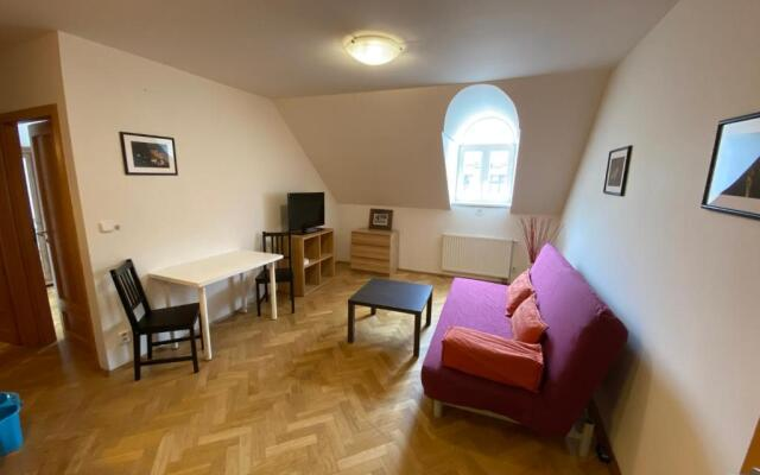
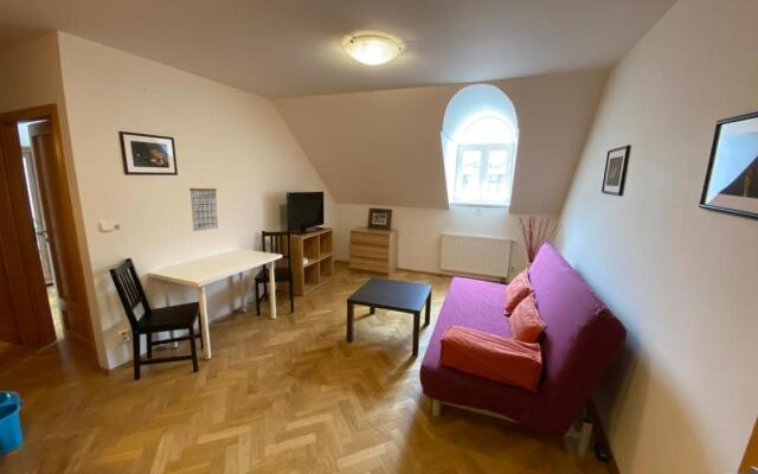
+ calendar (204, 204)
